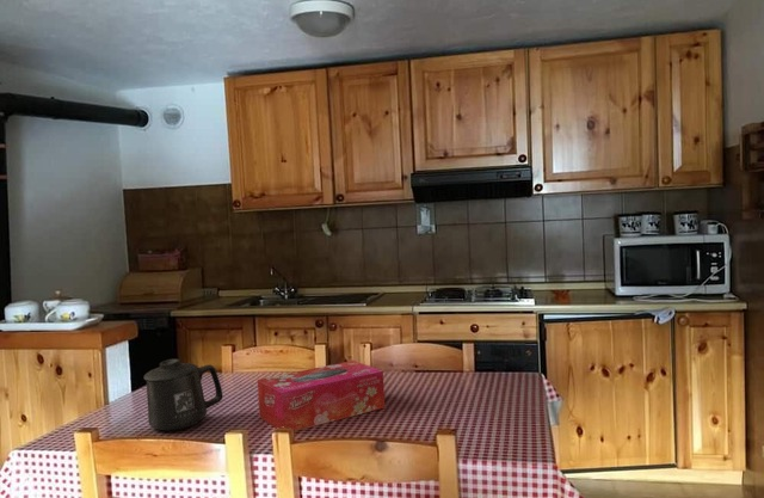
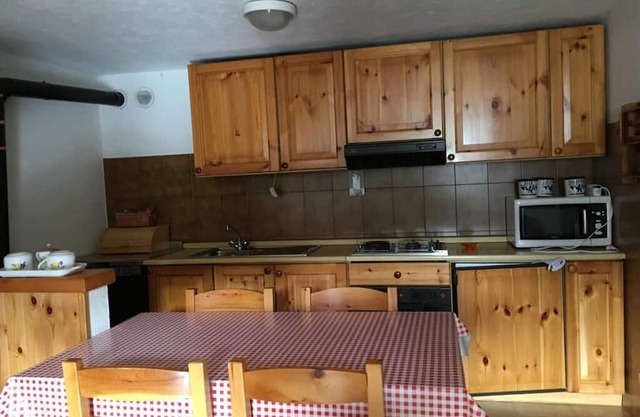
- mug (180, 391)
- tissue box (321, 393)
